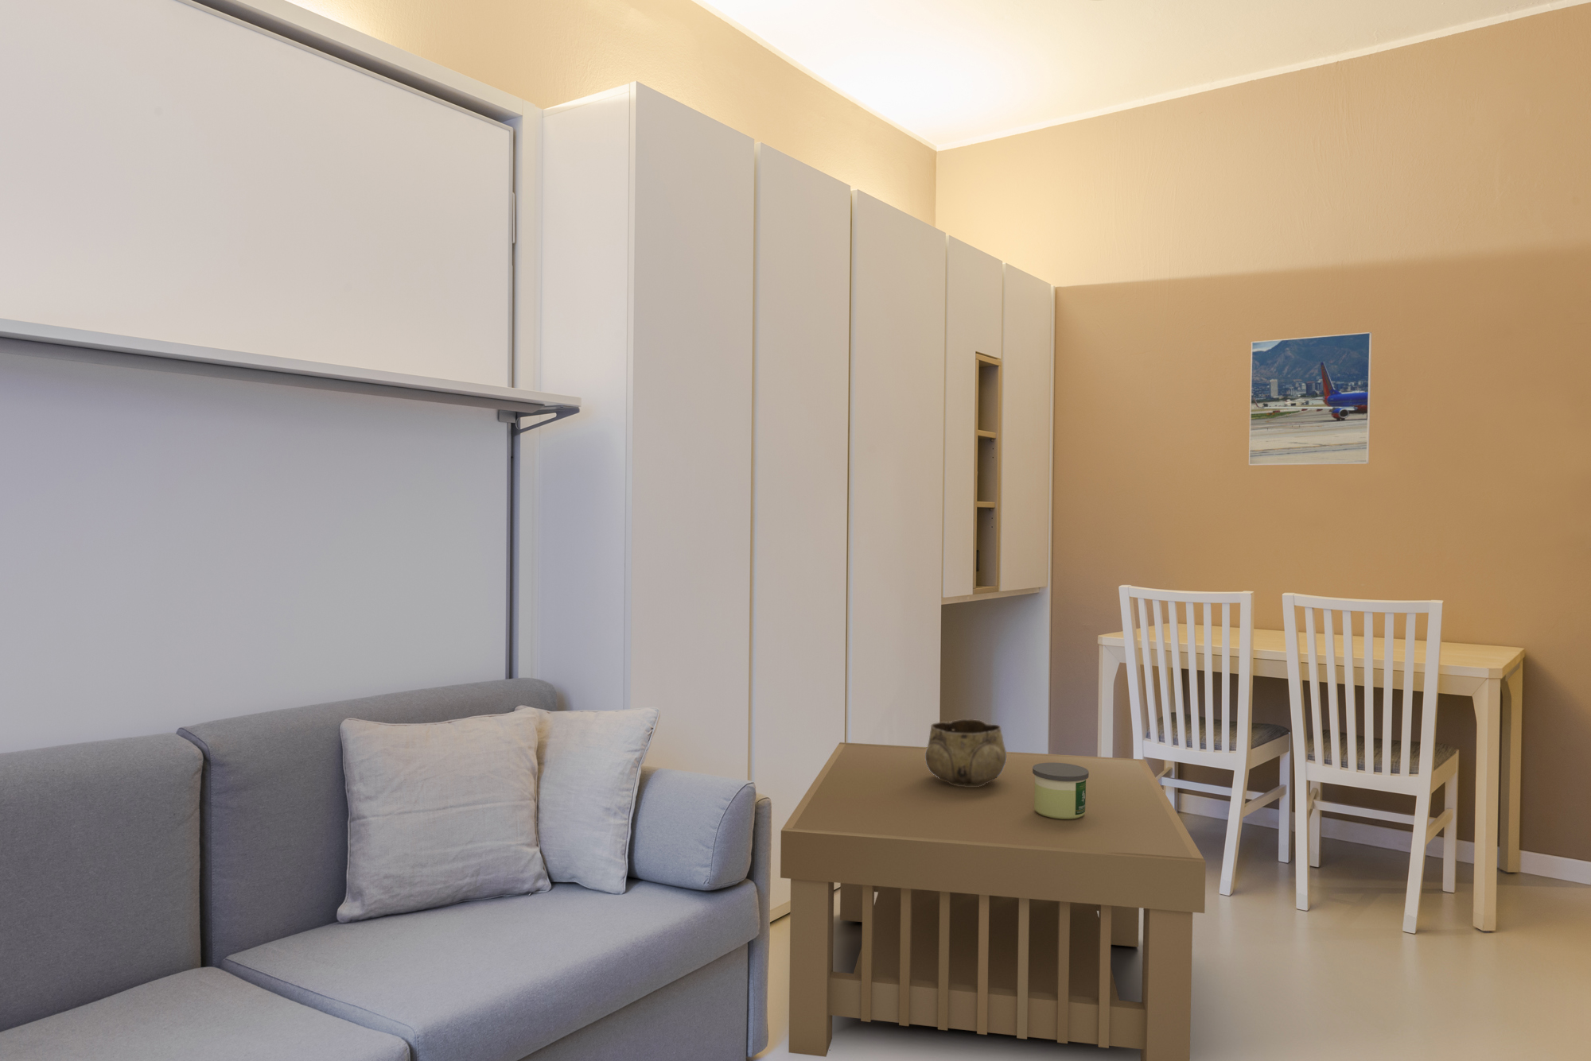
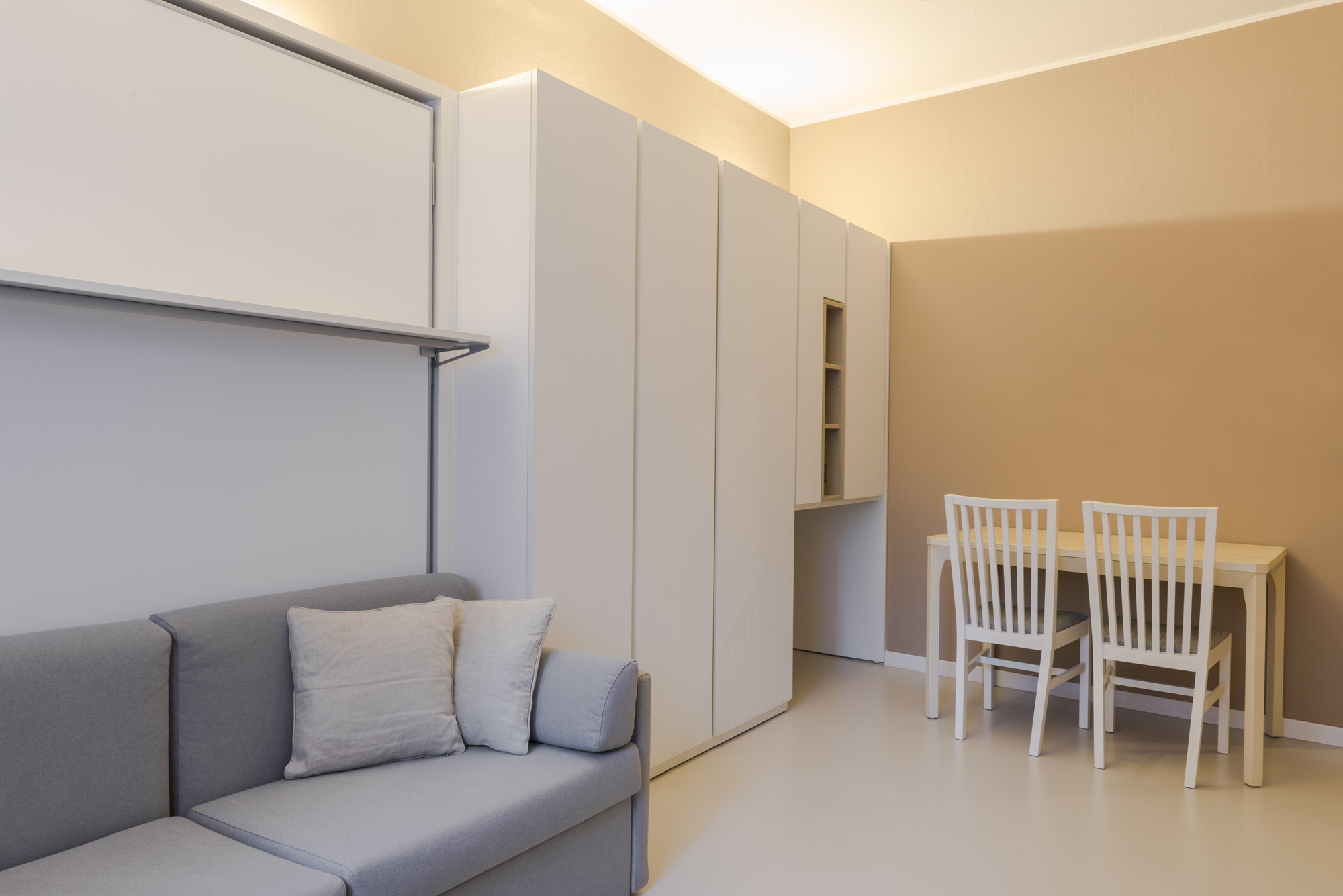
- candle (1059, 790)
- coffee table (984, 888)
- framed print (1308, 400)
- decorative bowl (965, 753)
